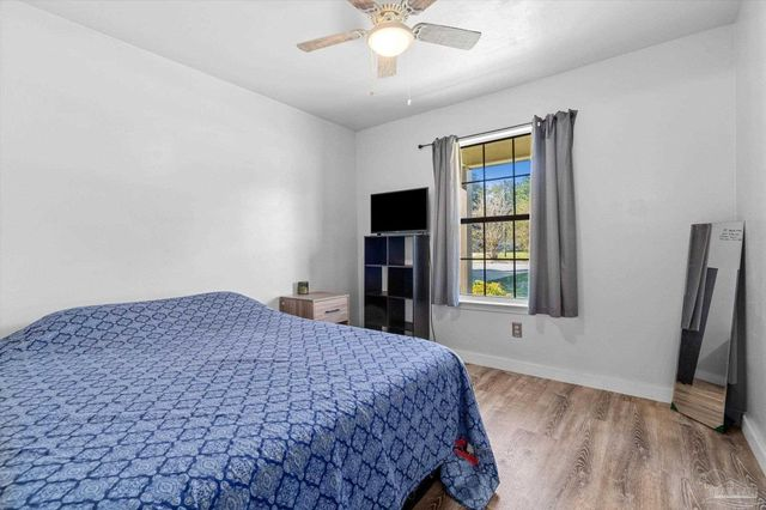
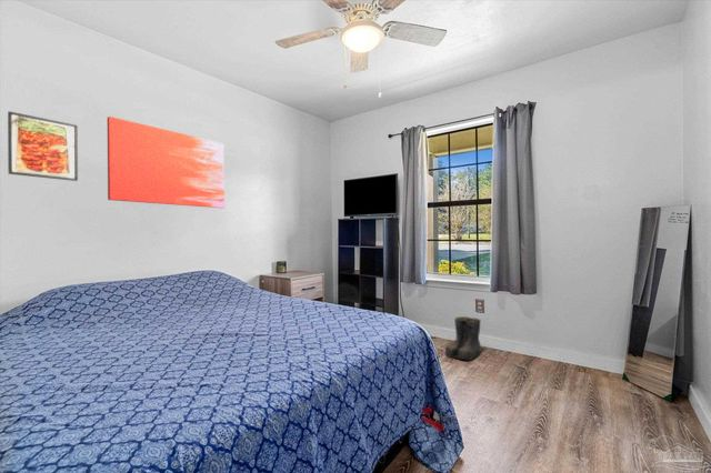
+ boots (463, 336)
+ wall art (172, 168)
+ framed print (44, 148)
